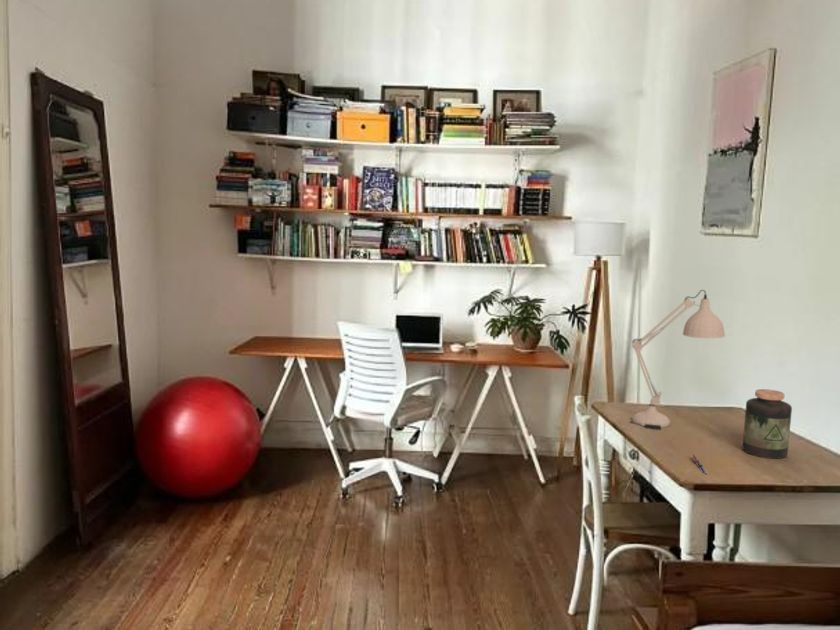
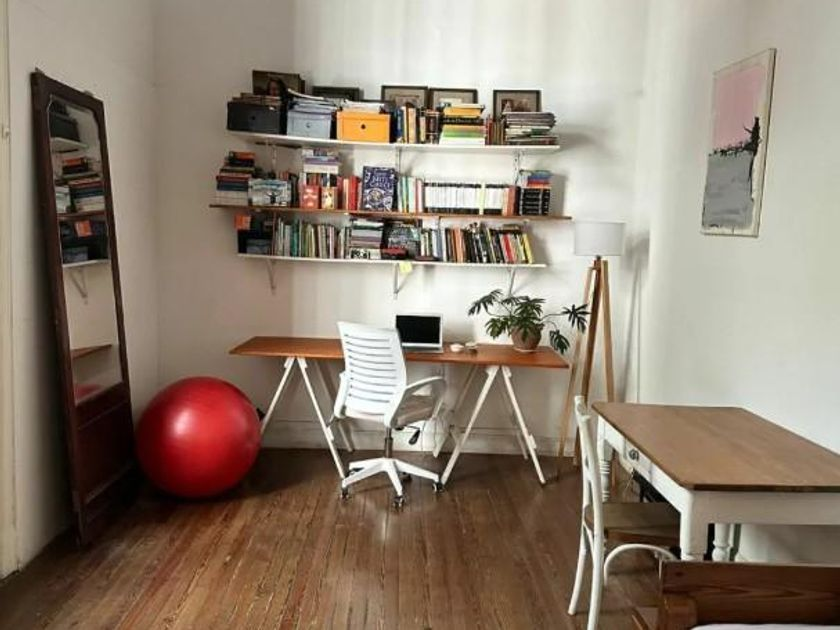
- pen (699, 464)
- jar (767, 422)
- desk lamp (684, 335)
